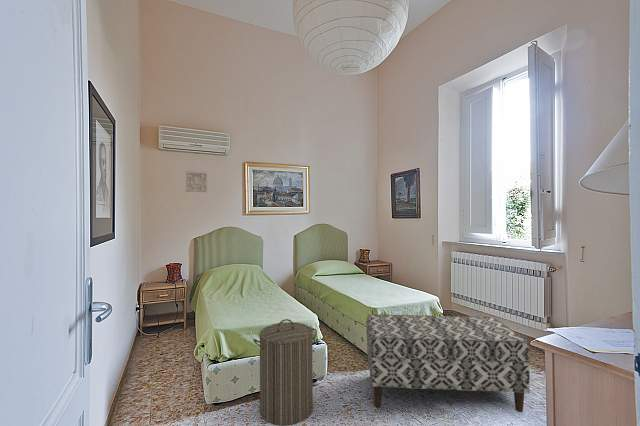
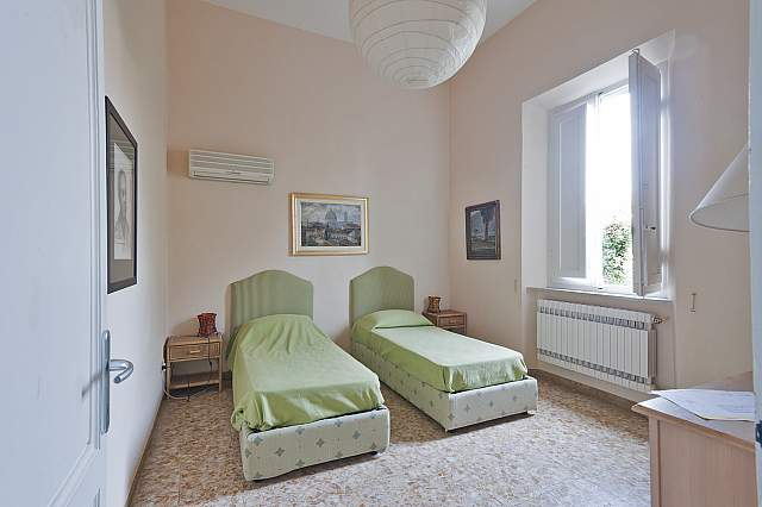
- wall ornament (196, 182)
- laundry hamper (286, 363)
- bench (438, 358)
